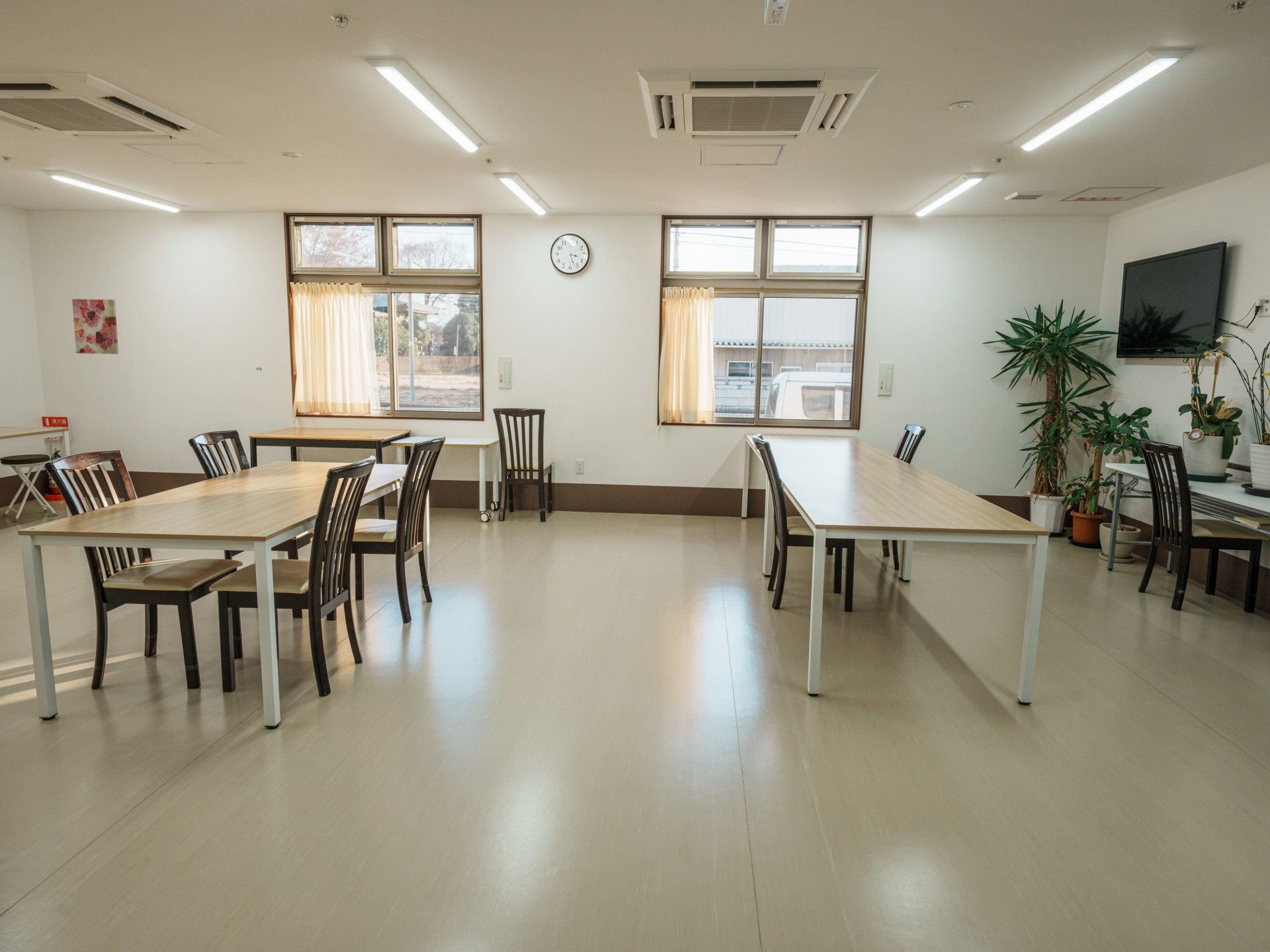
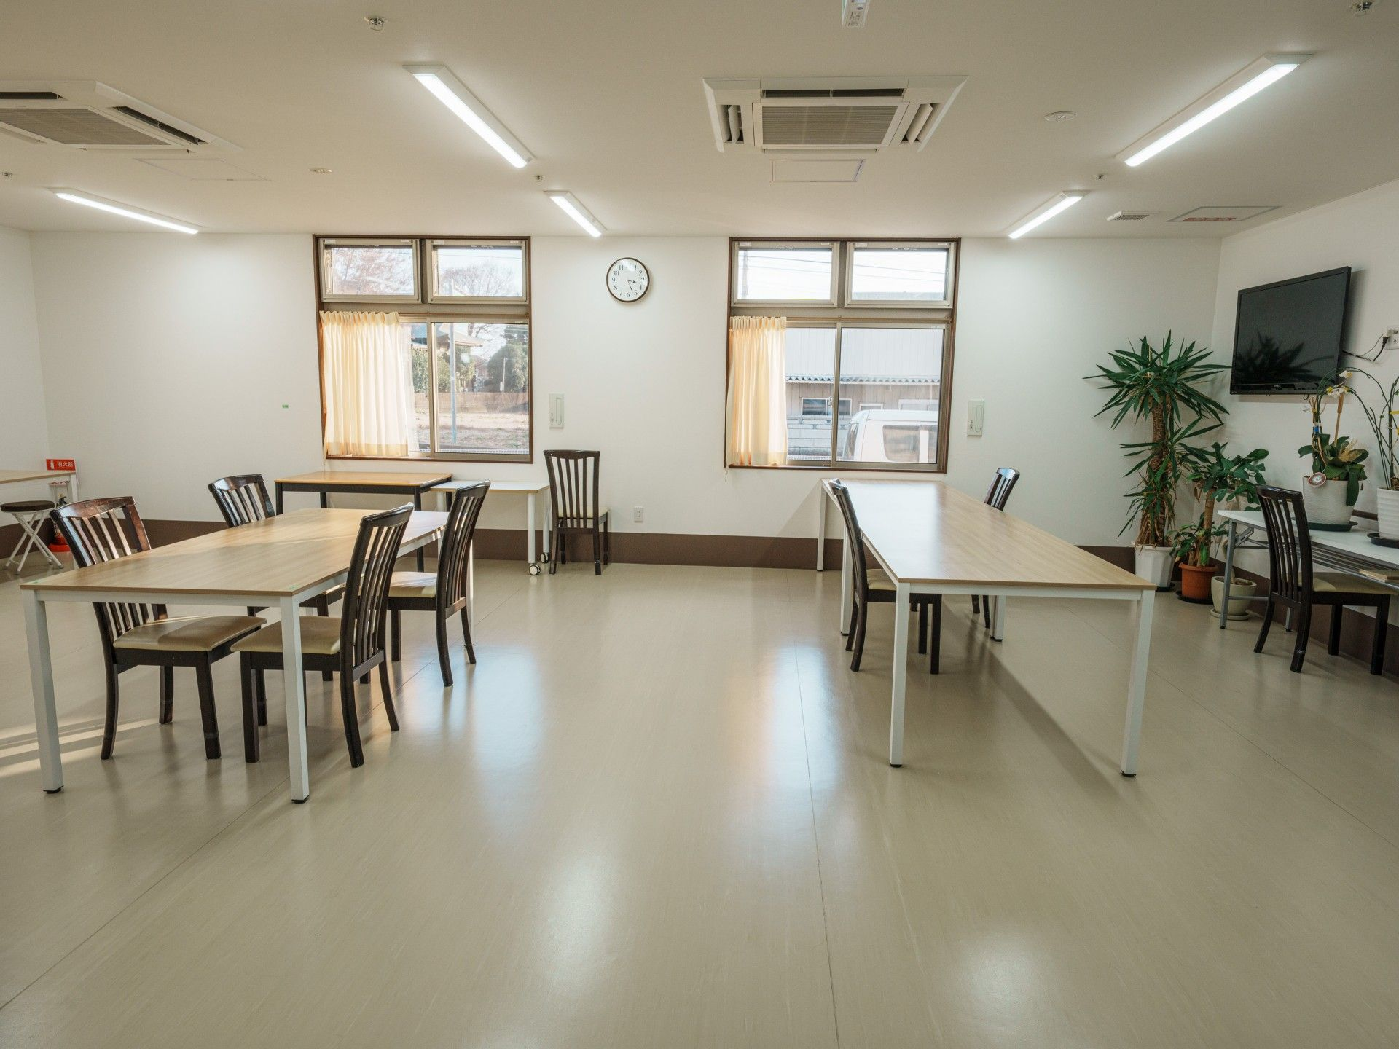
- wall art (95, 327)
